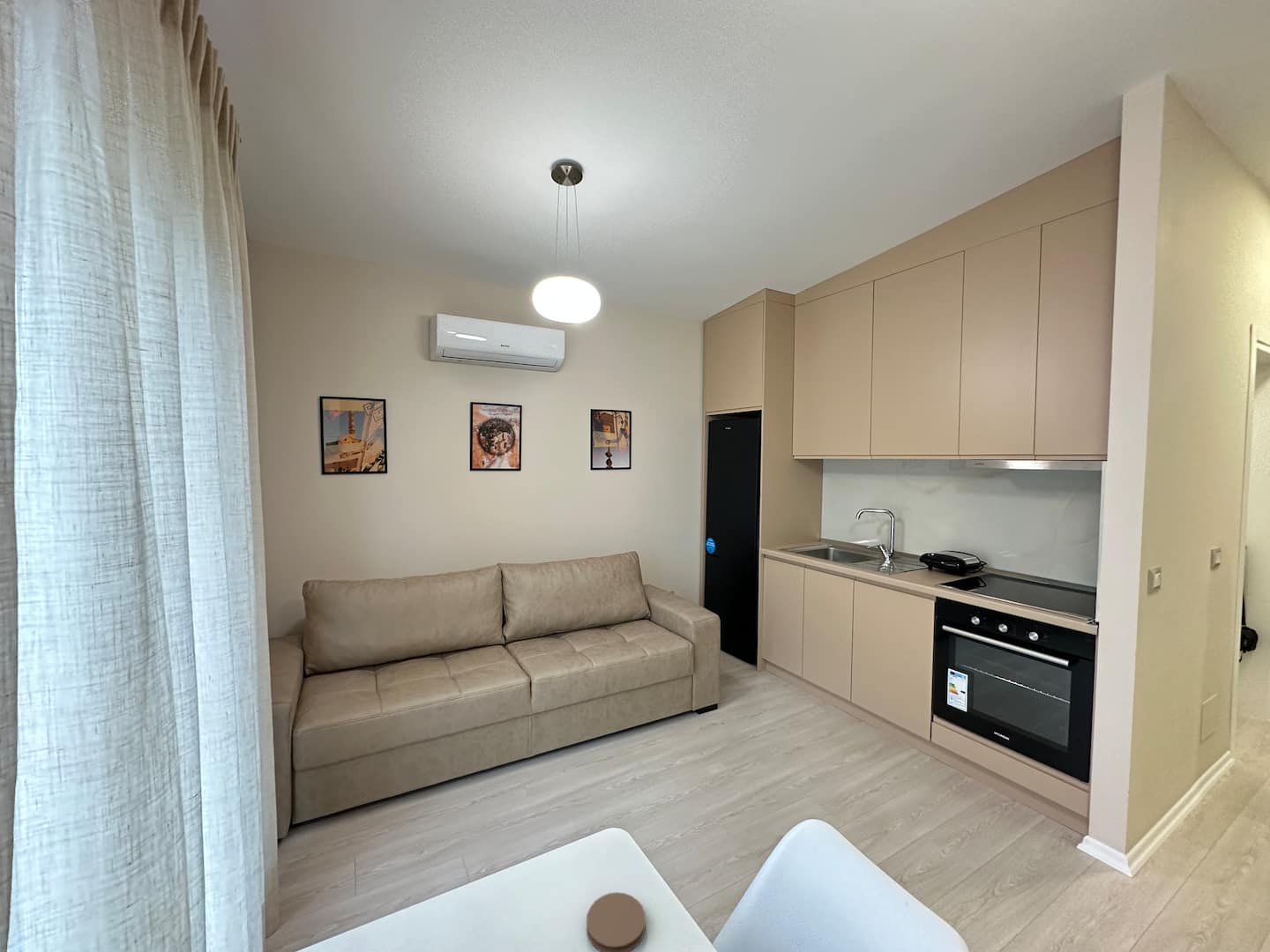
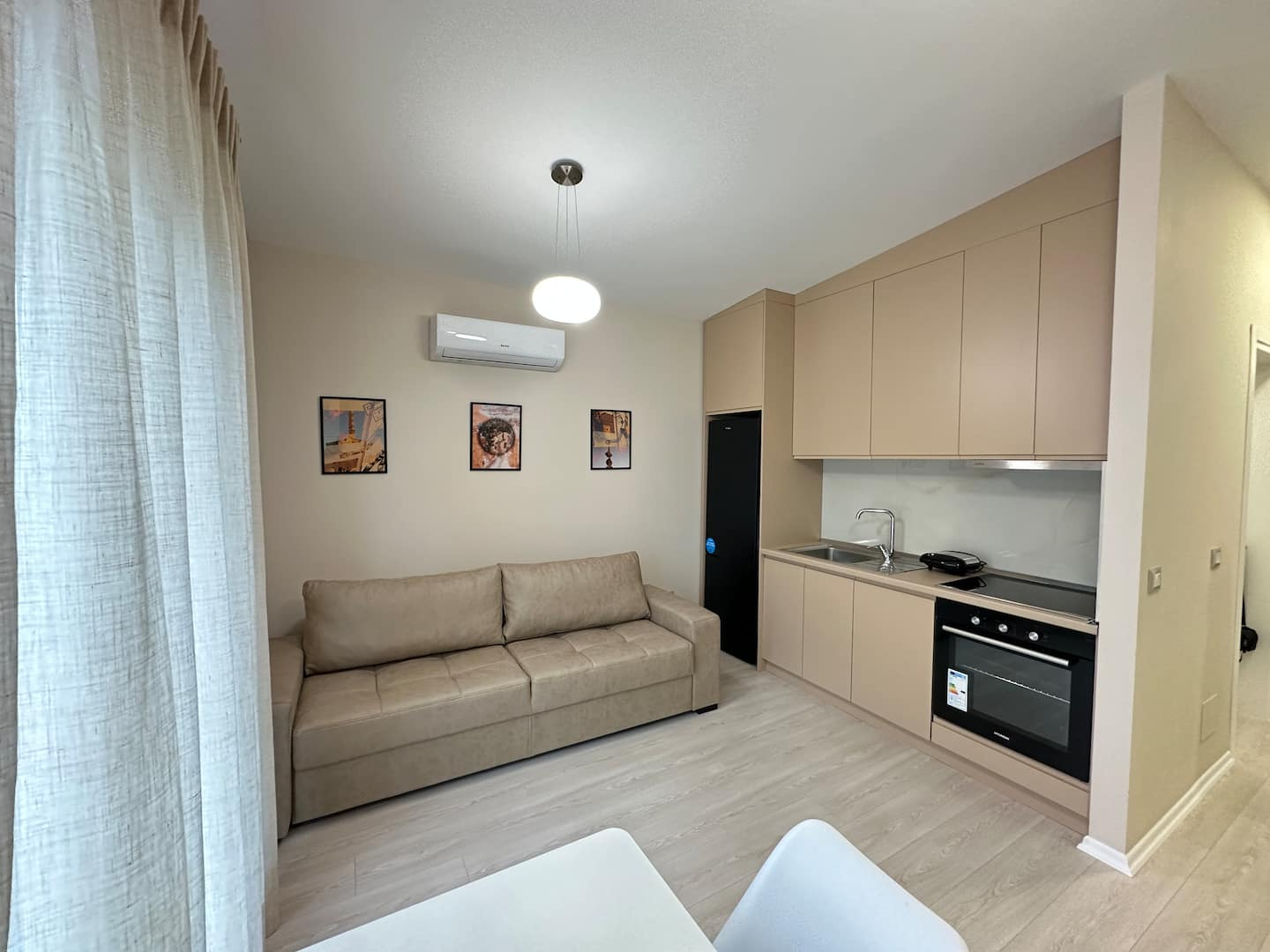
- coaster (616, 921)
